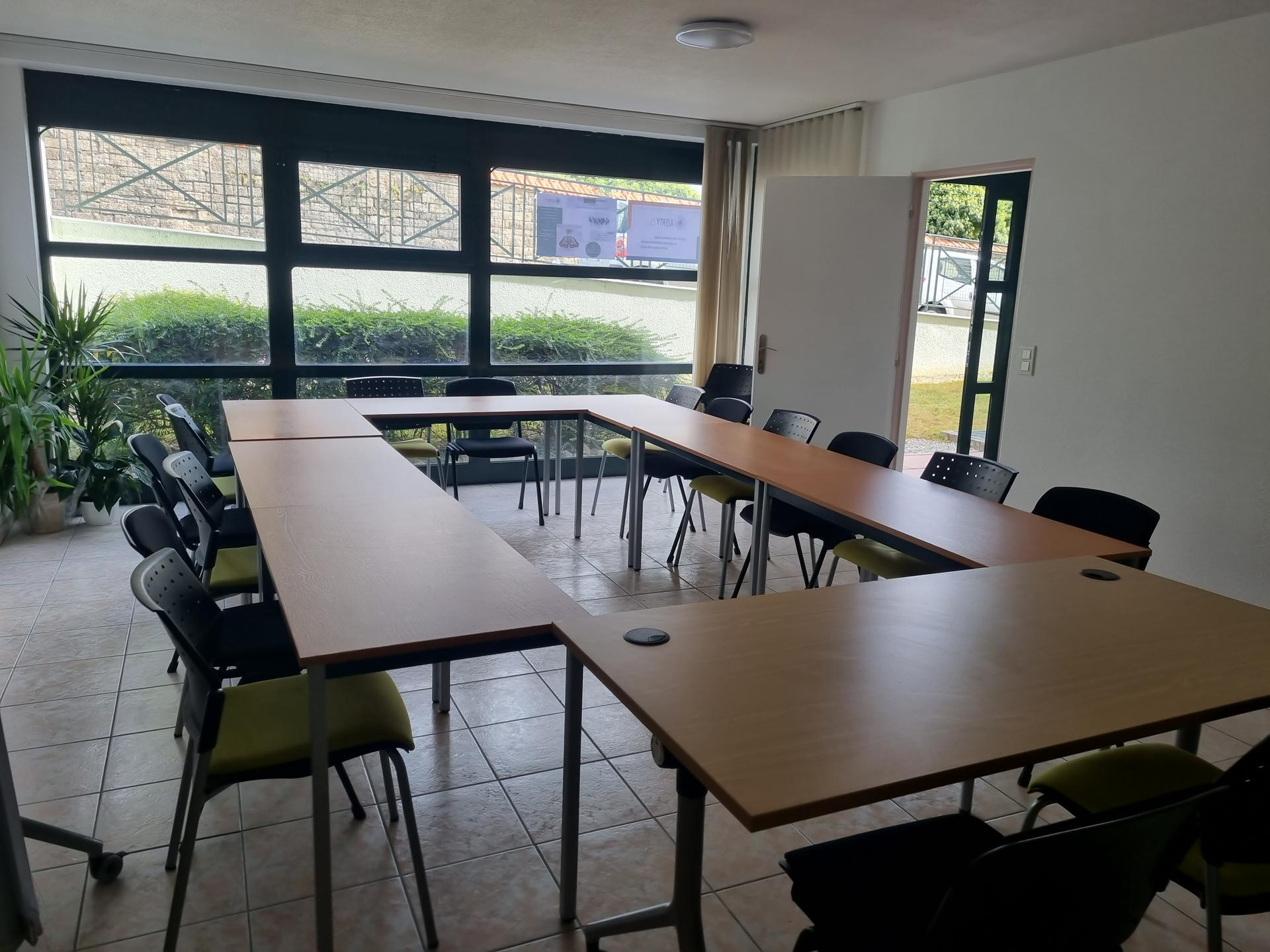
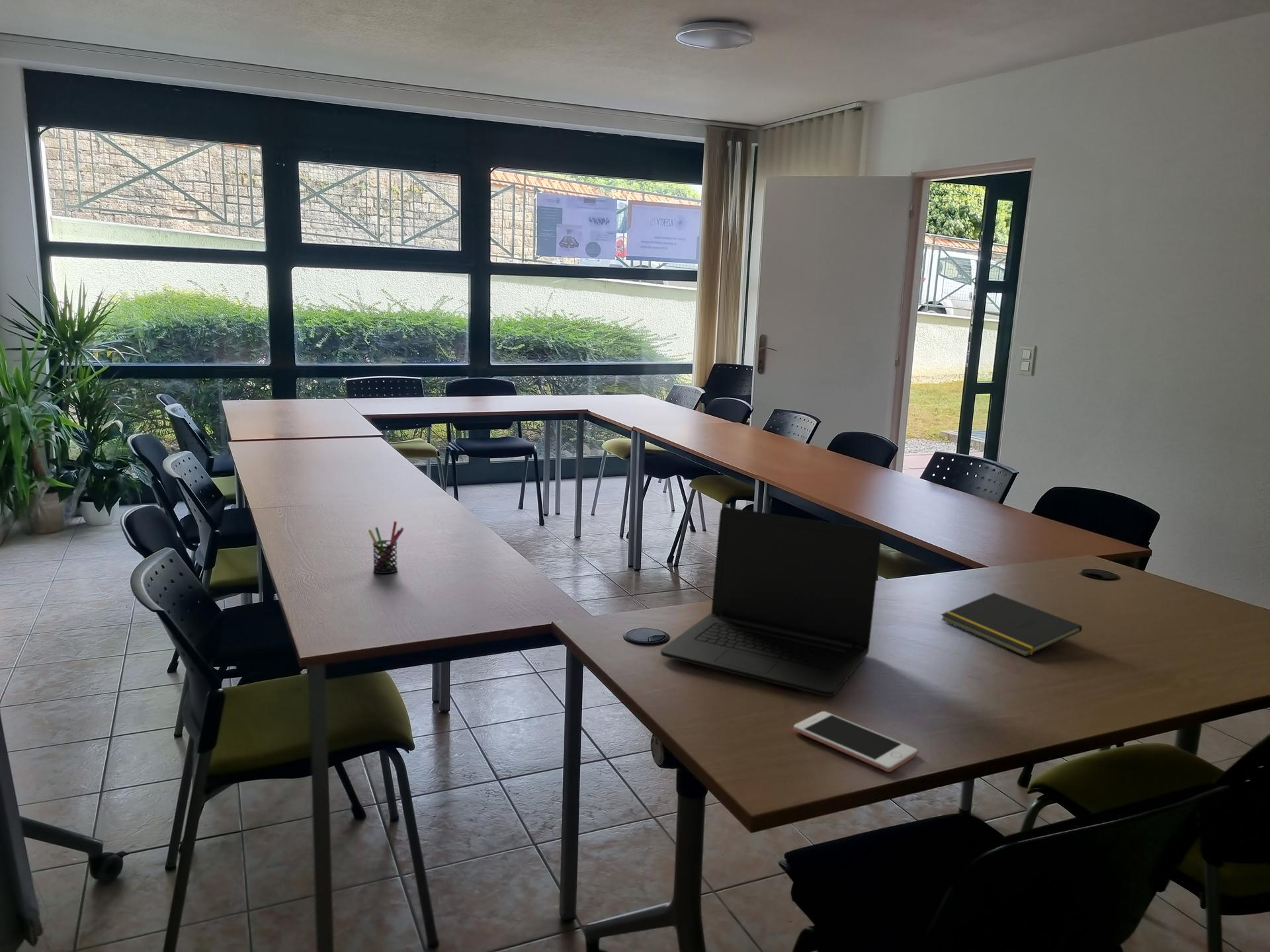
+ notepad (1009, 622)
+ laptop (771, 593)
+ pen holder (384, 546)
+ cell phone (854, 740)
